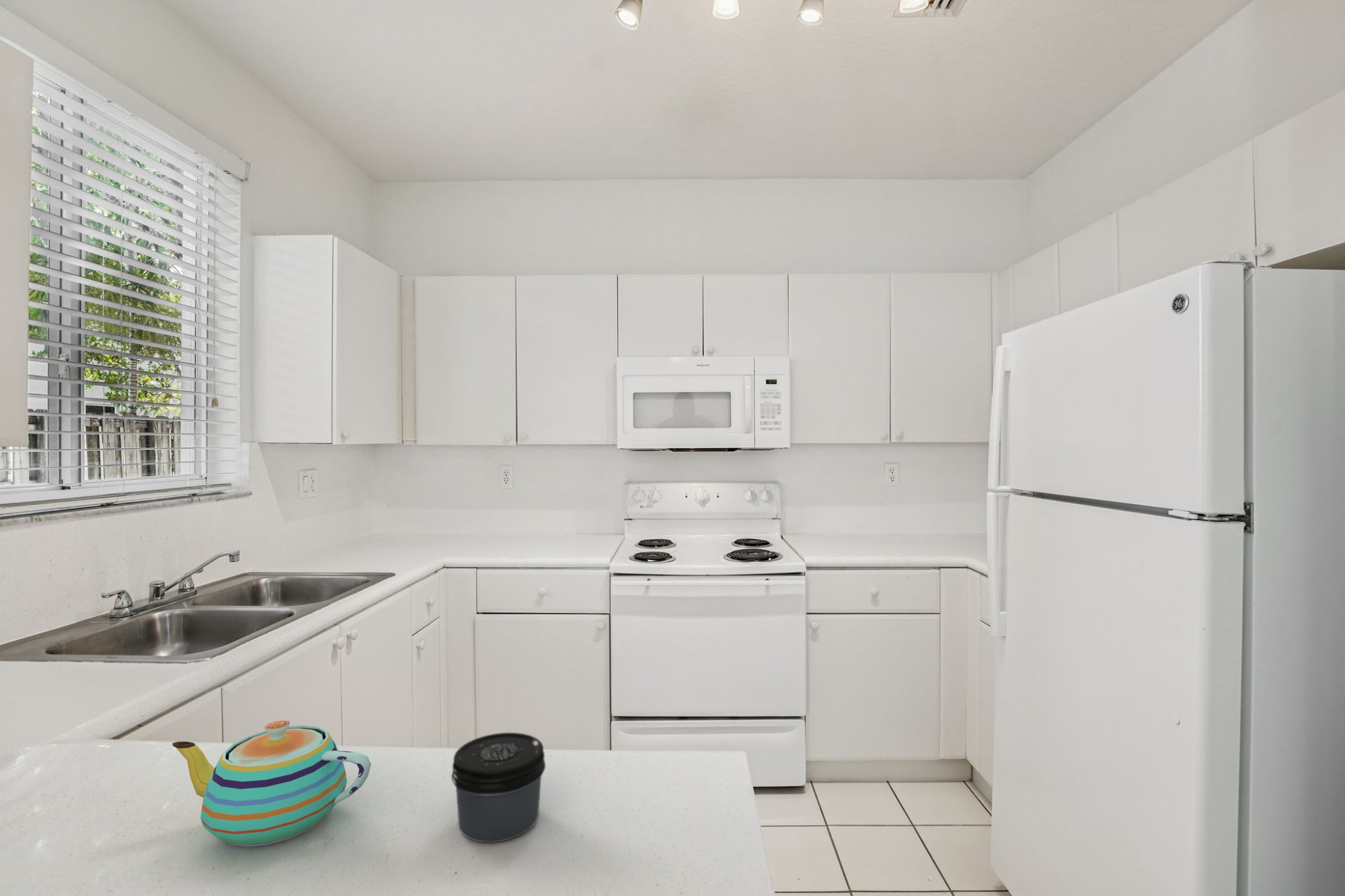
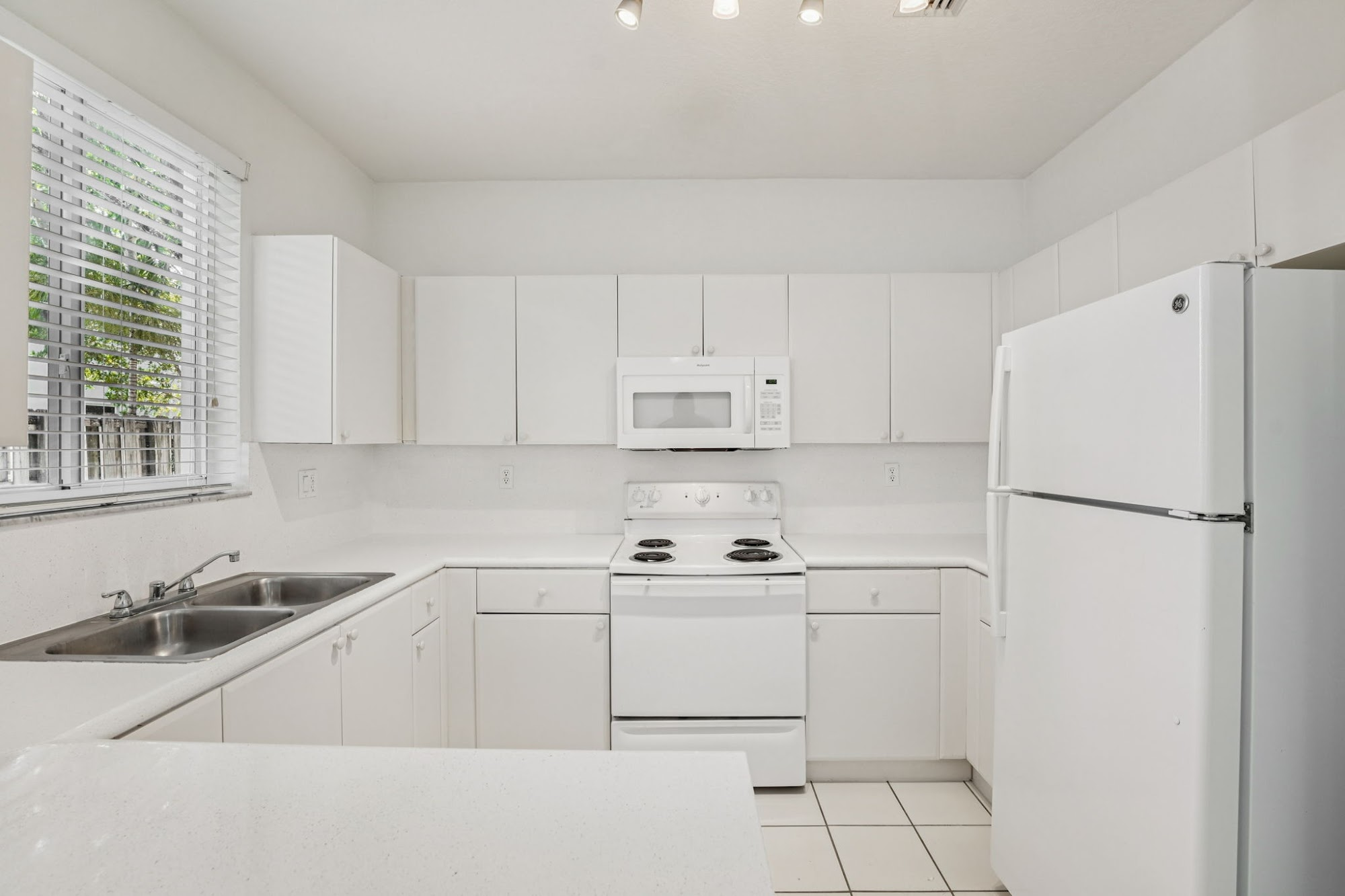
- jar (499, 786)
- teapot (270, 772)
